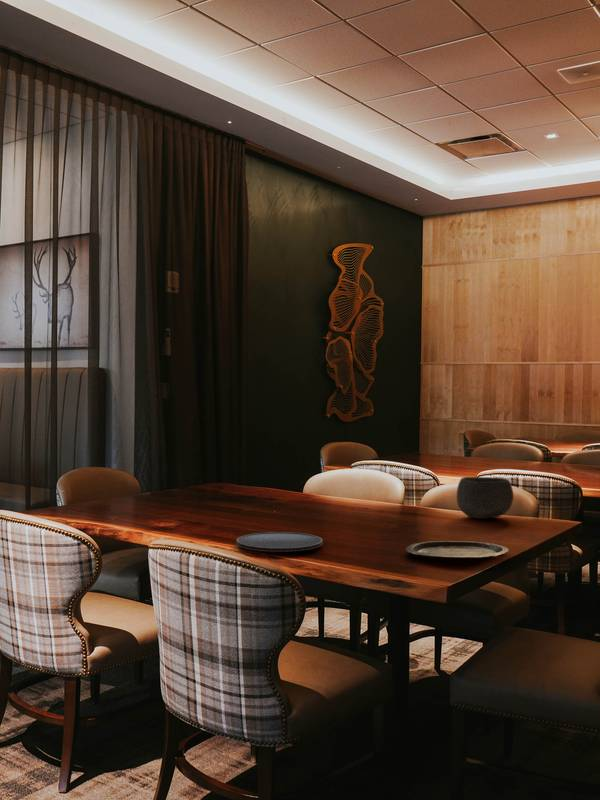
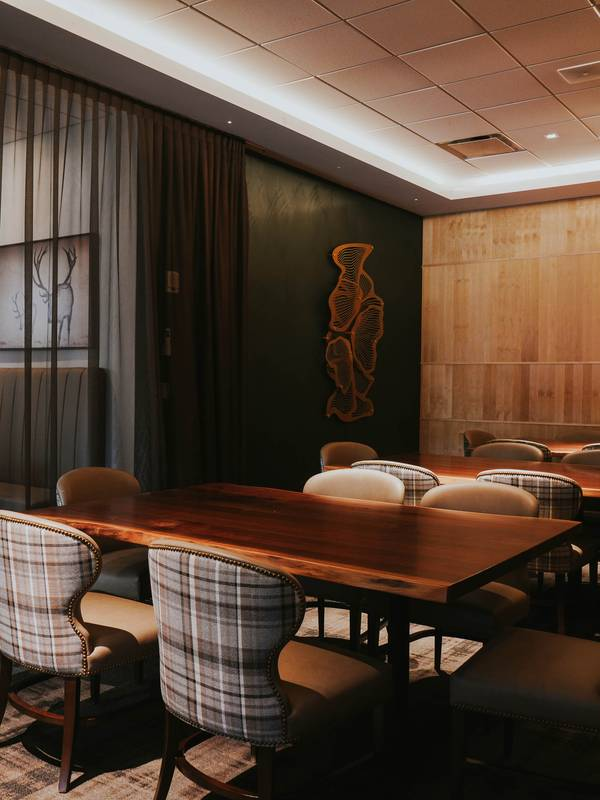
- plate (456, 551)
- plate (279, 542)
- bowl (484, 498)
